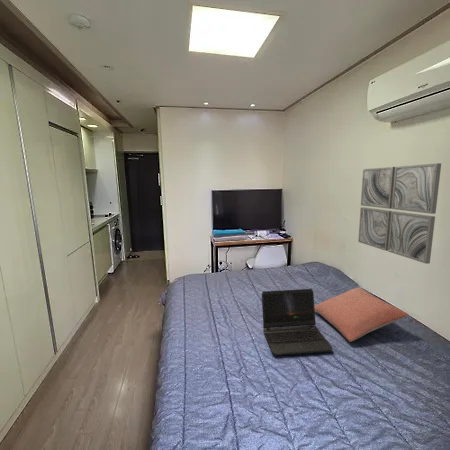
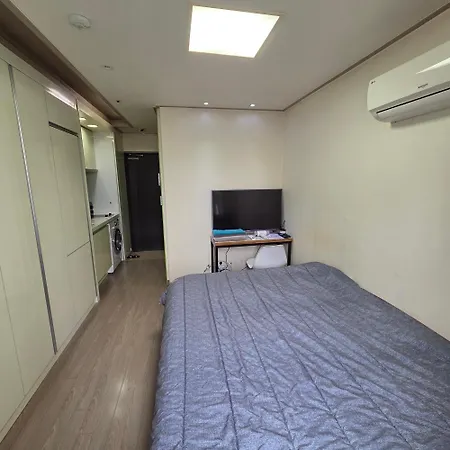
- laptop computer (294, 320)
- wall art (392, 211)
- pillow (355, 310)
